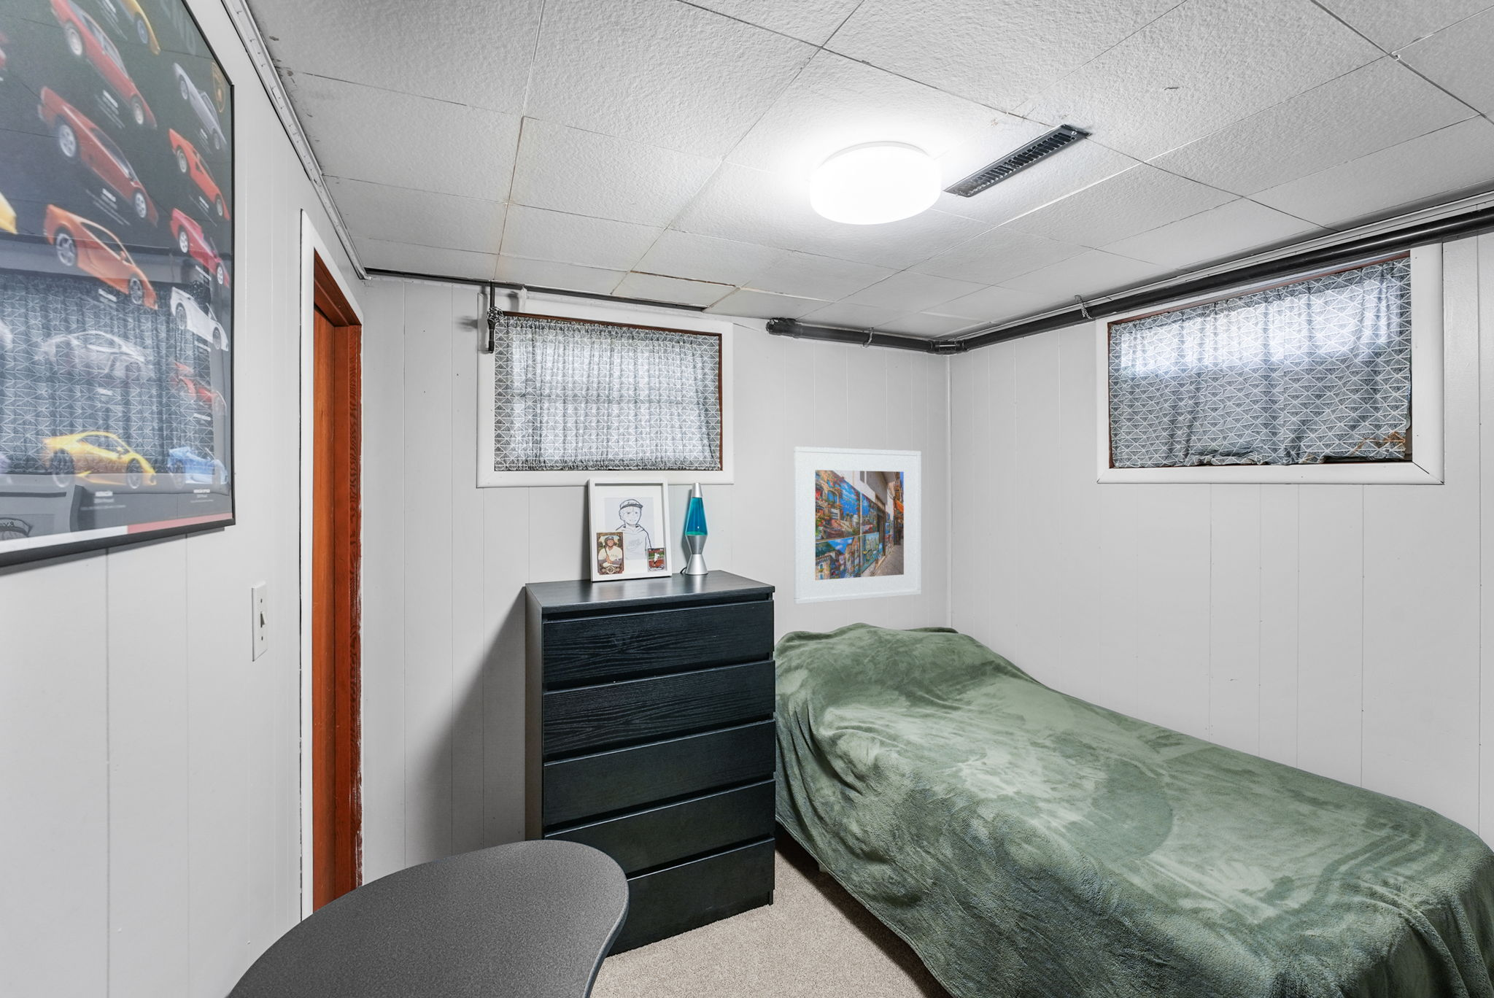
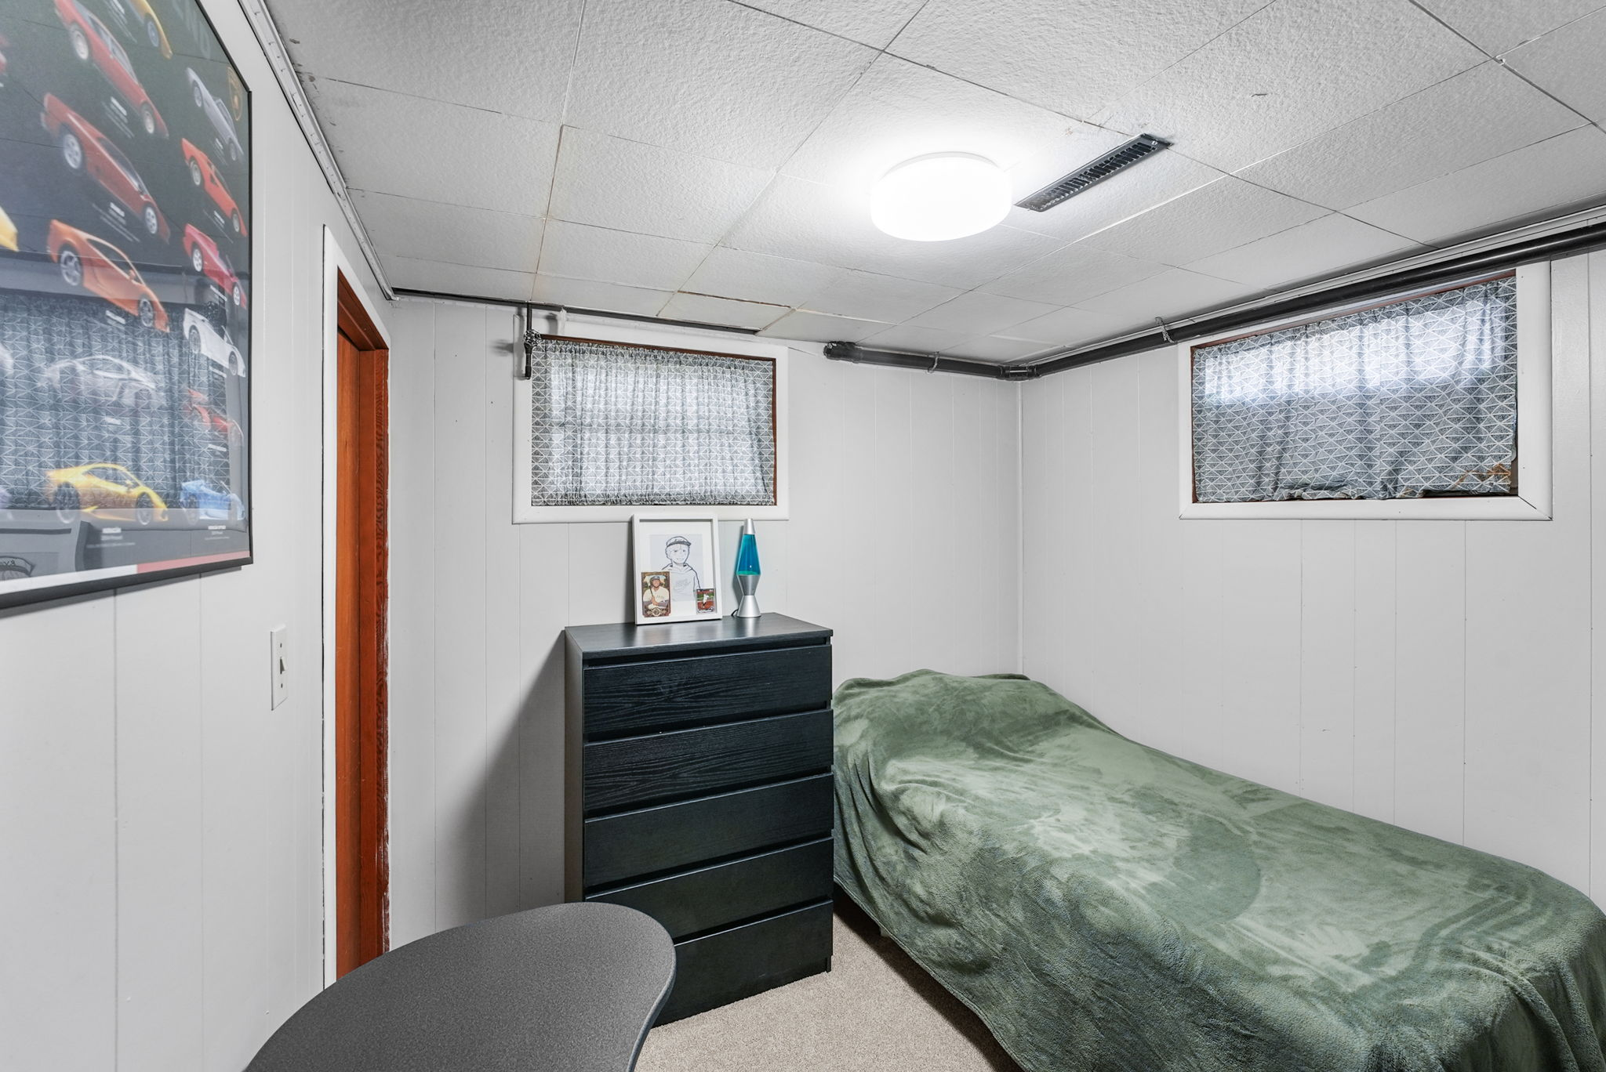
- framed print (861, 524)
